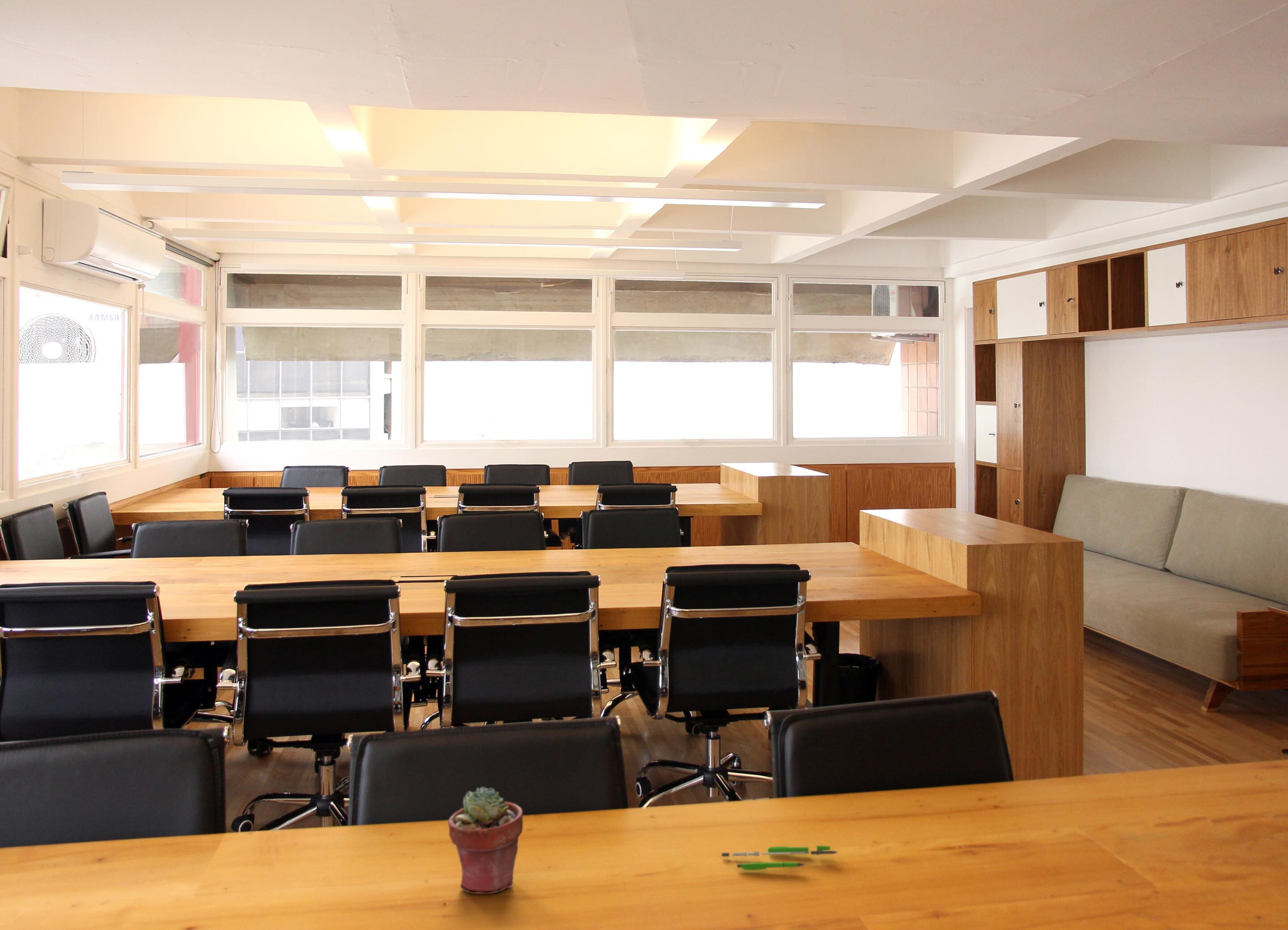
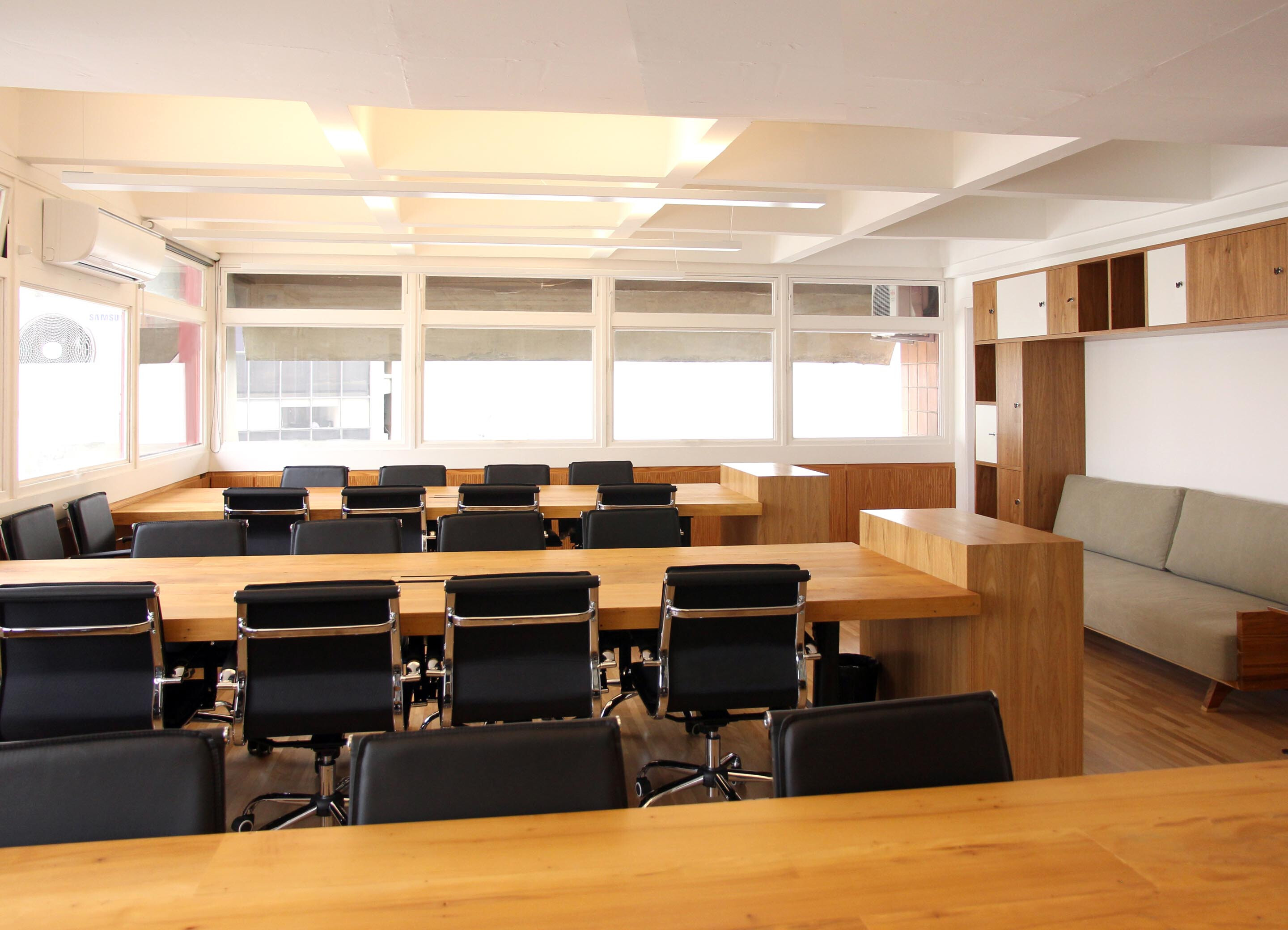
- pen (780, 854)
- potted succulent (486, 835)
